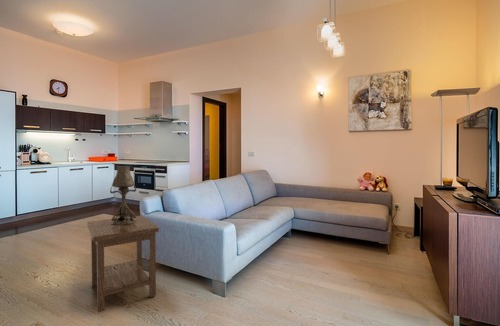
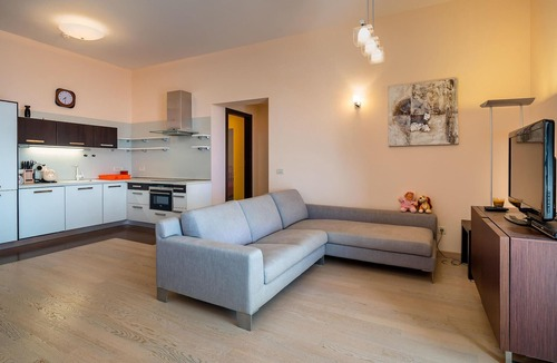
- side table (124, 262)
- table lamp (123, 194)
